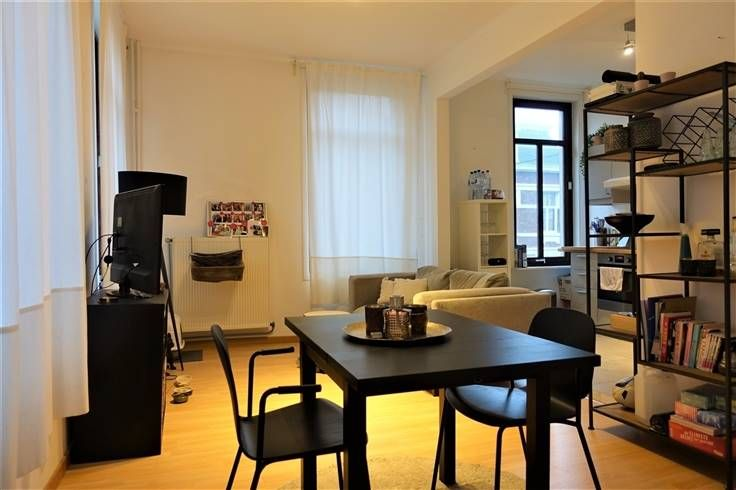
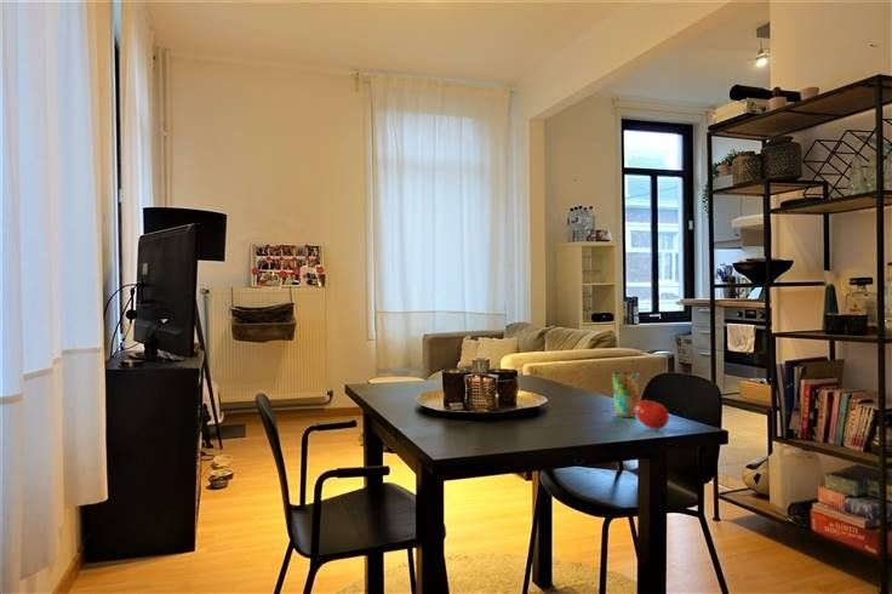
+ fruit (652, 413)
+ cup (625, 394)
